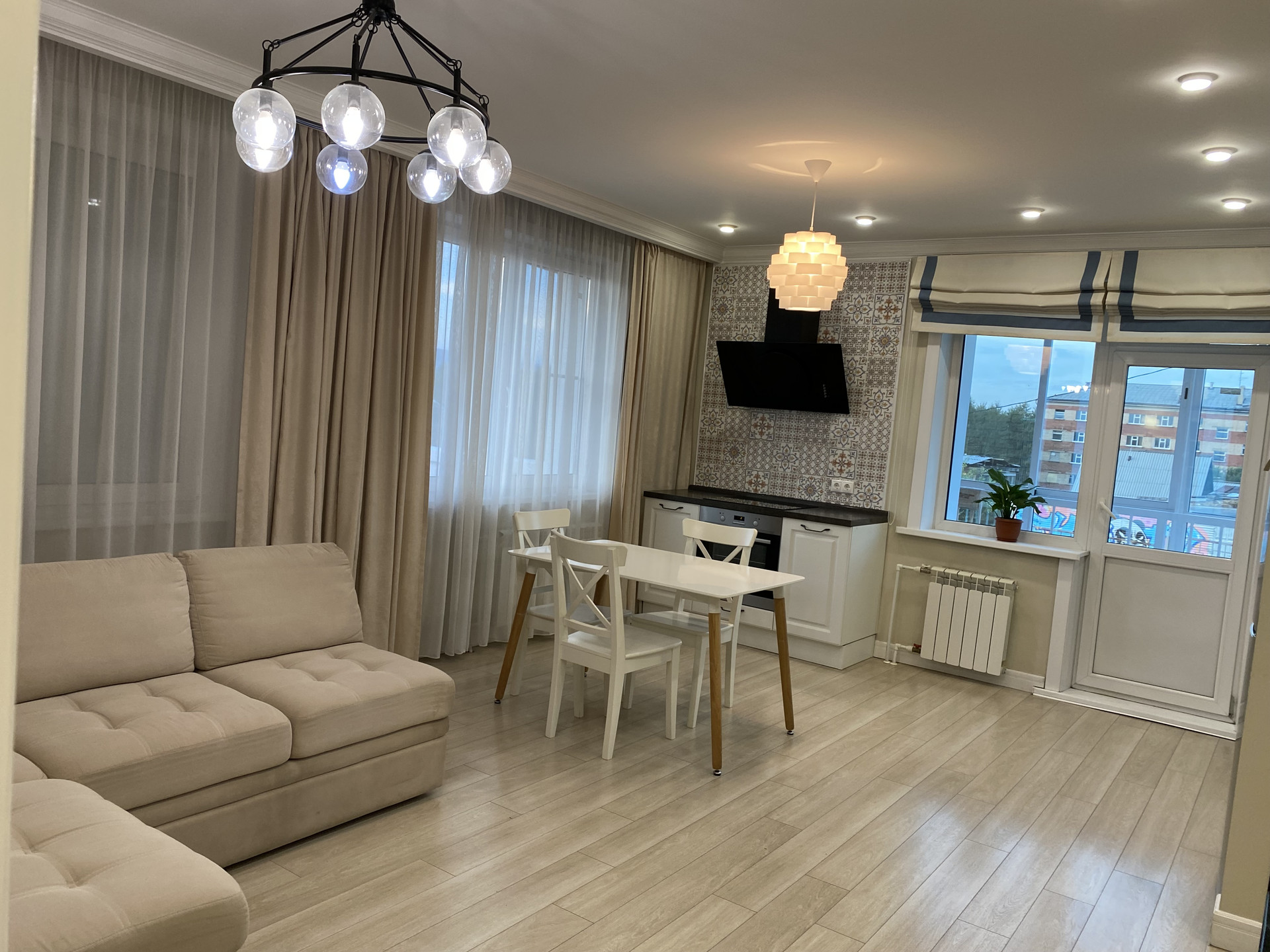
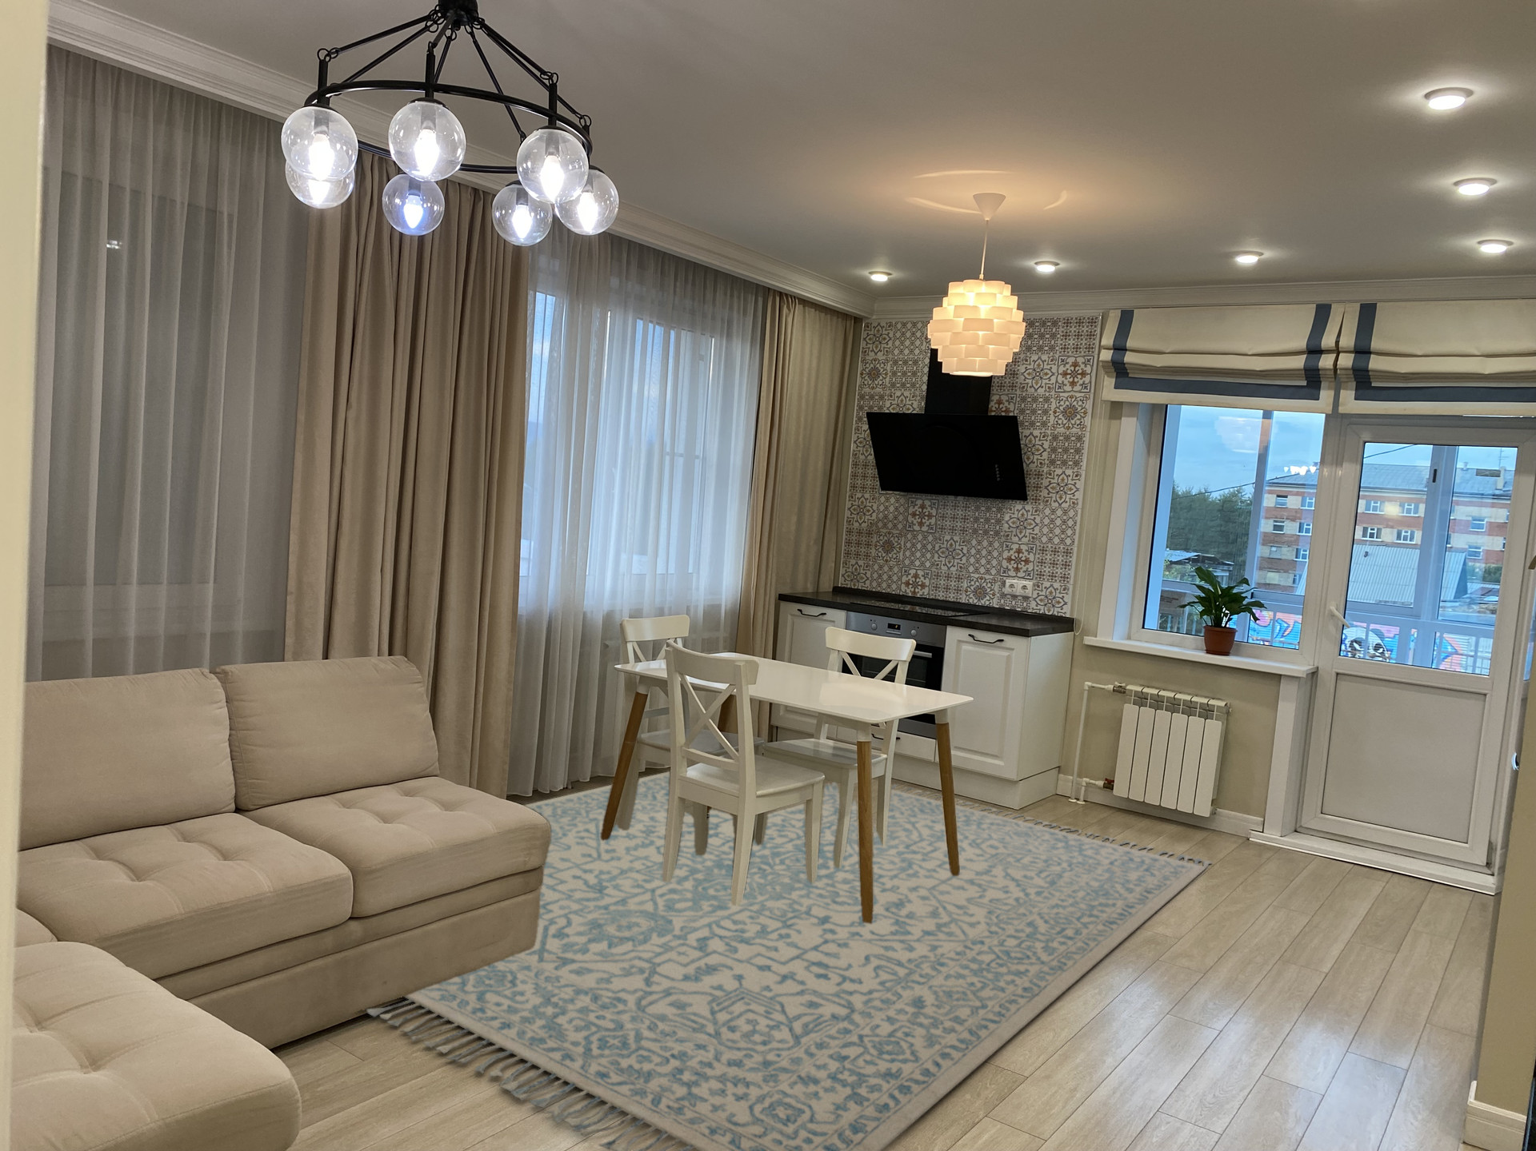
+ rug (763, 874)
